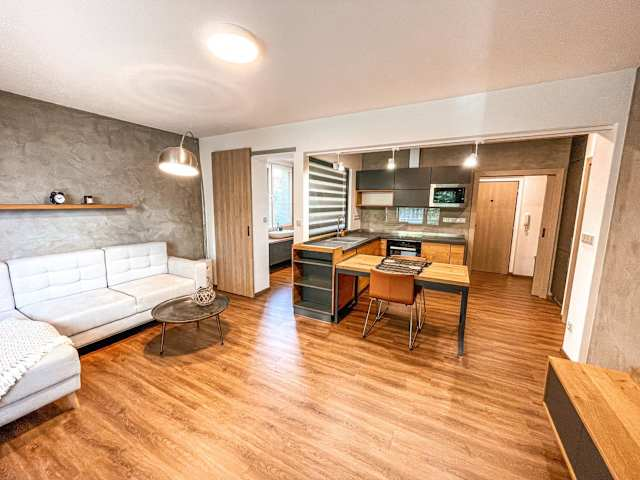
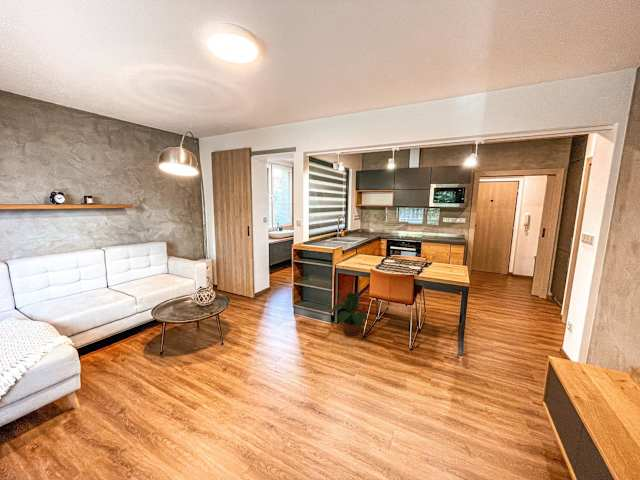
+ potted plant (350, 310)
